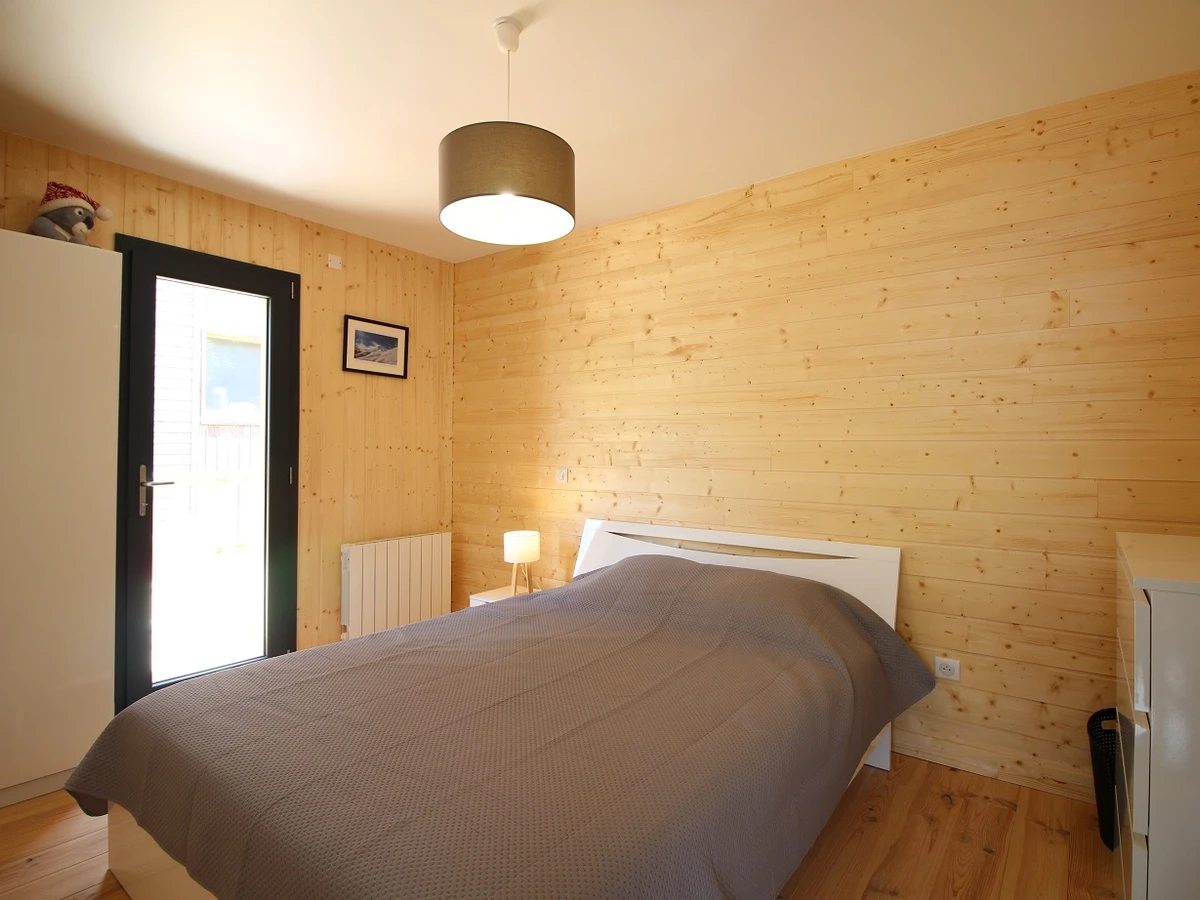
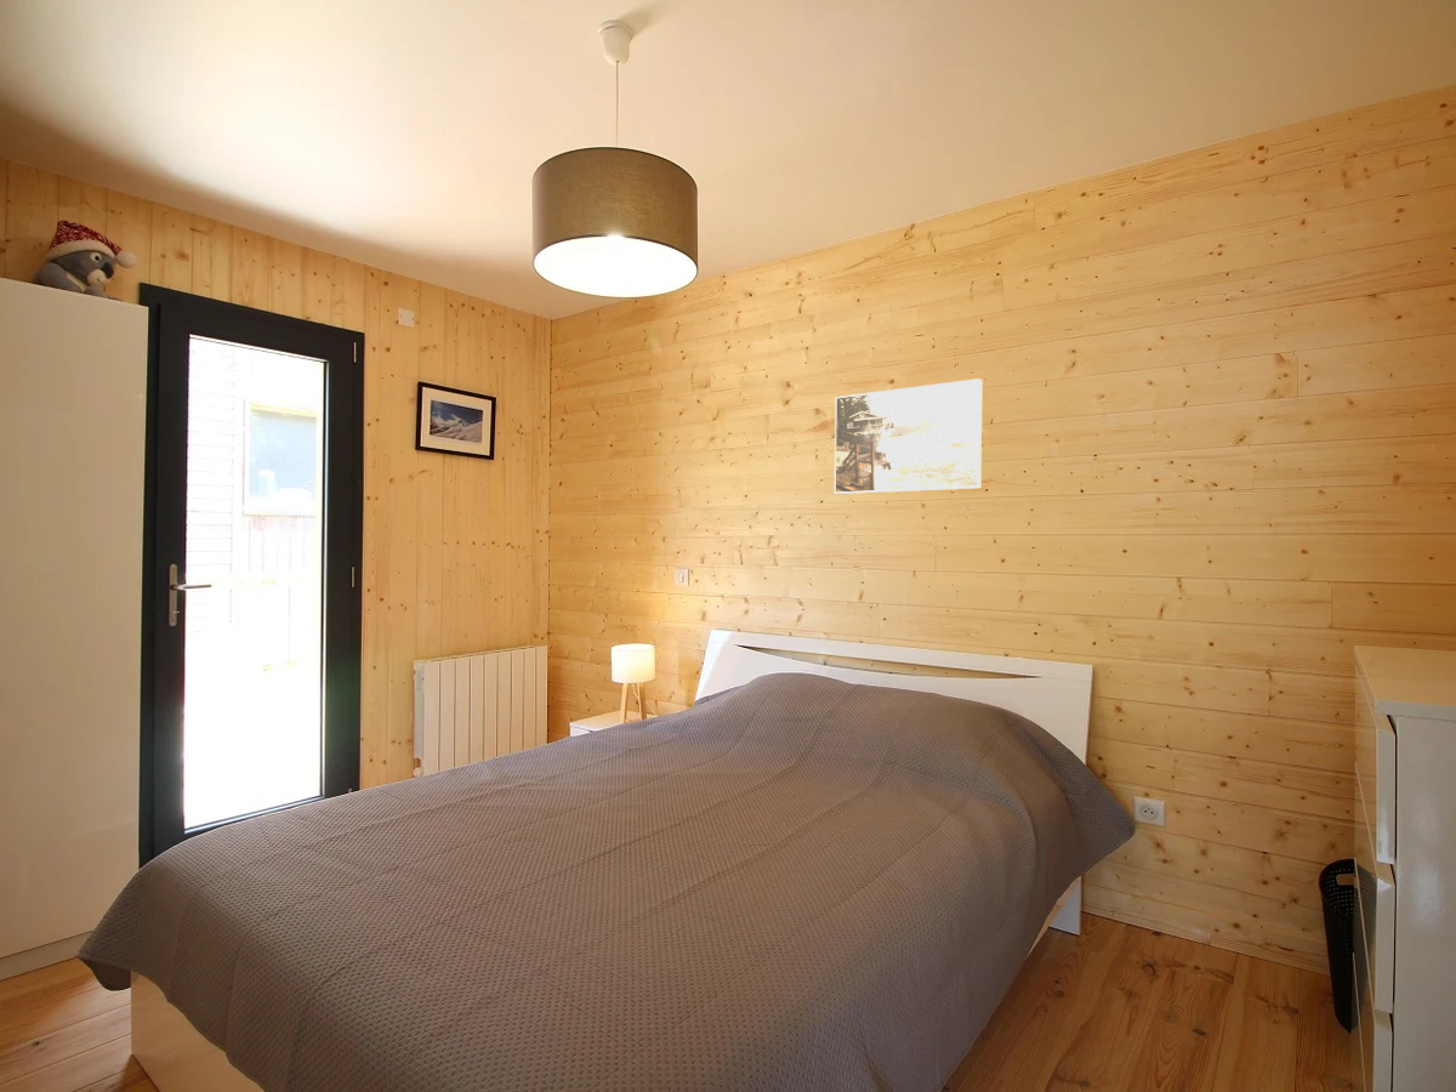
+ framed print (904, 439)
